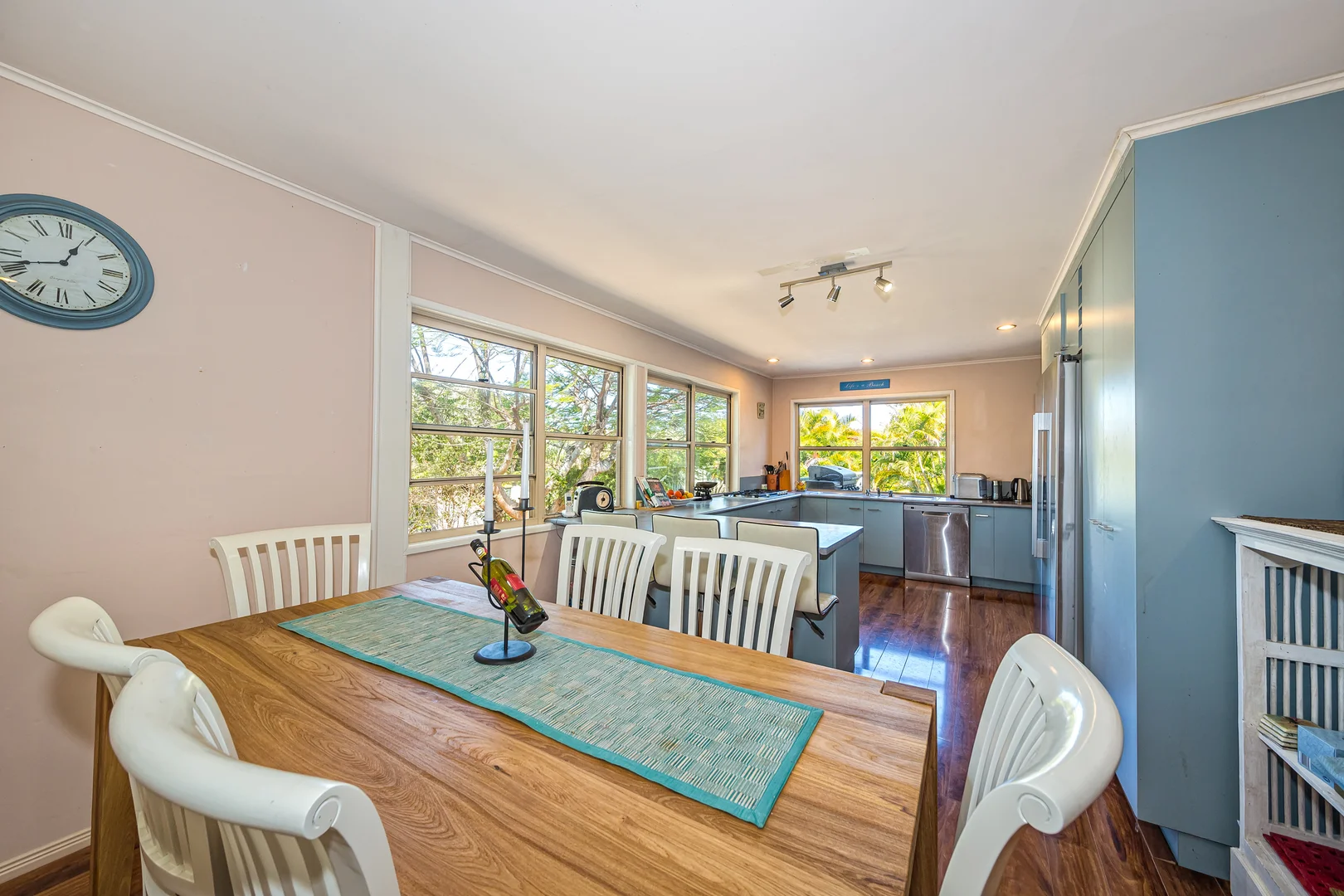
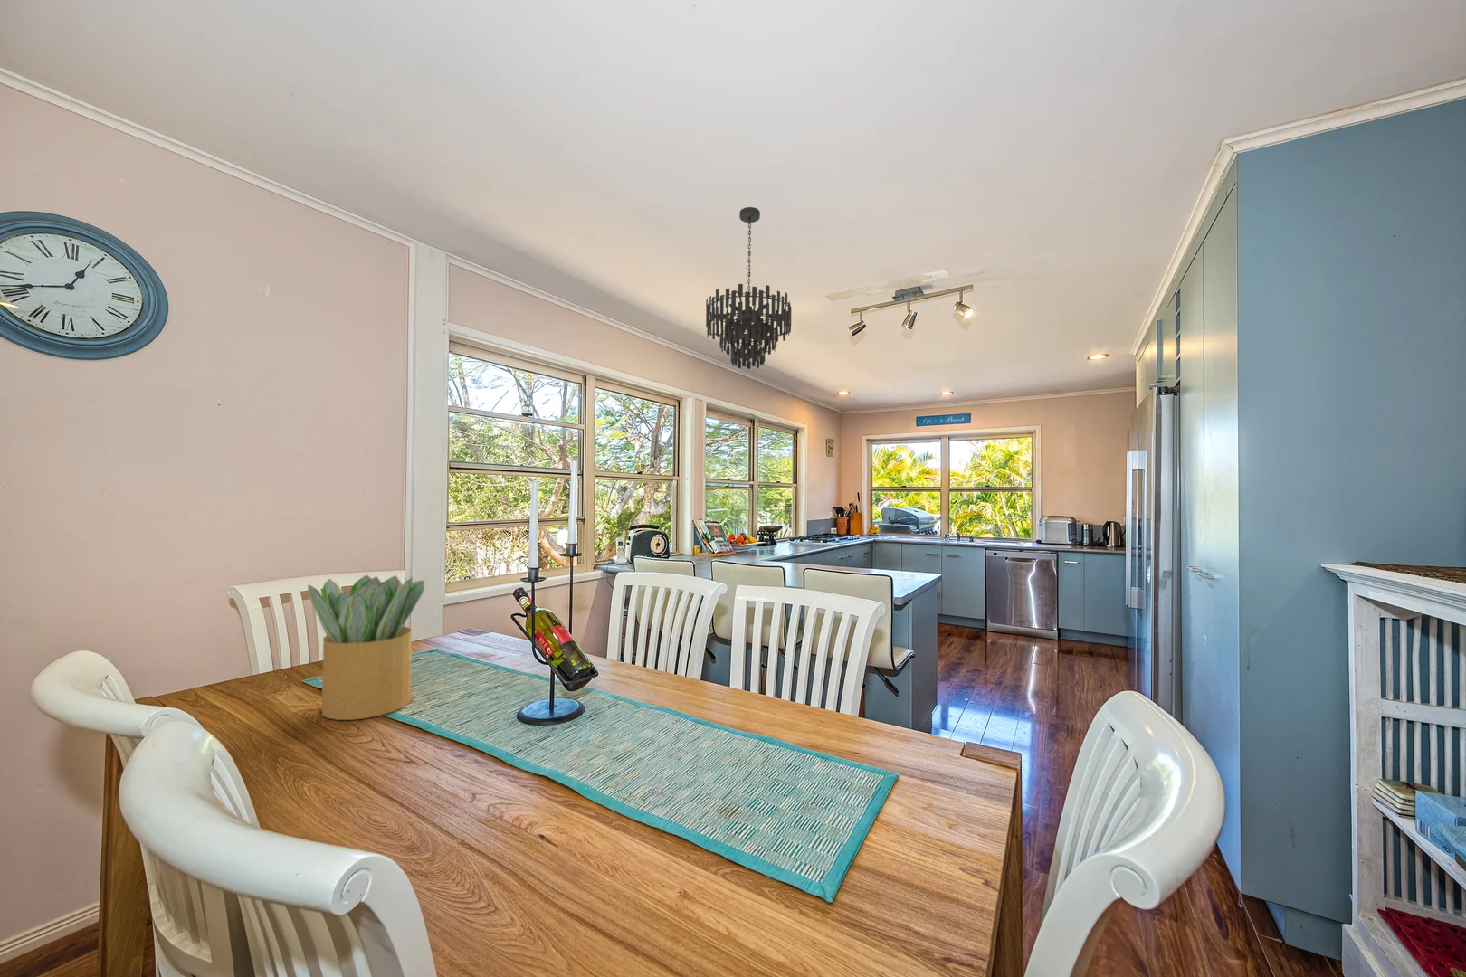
+ chandelier (747, 289)
+ potted plant (364, 640)
